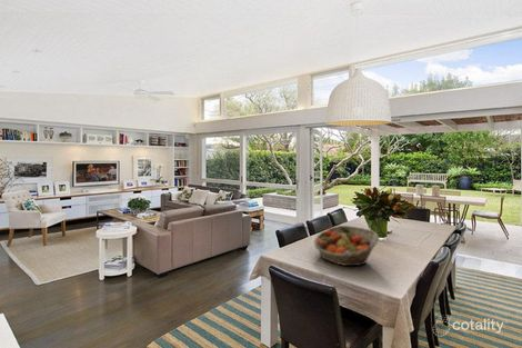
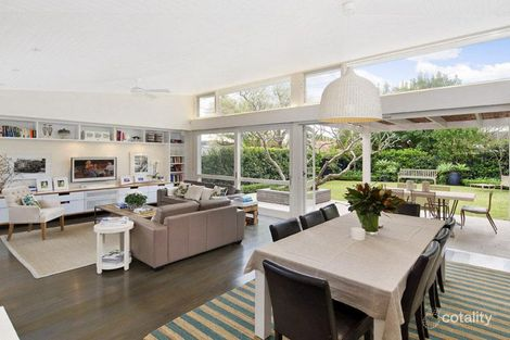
- fruit basket (344, 243)
